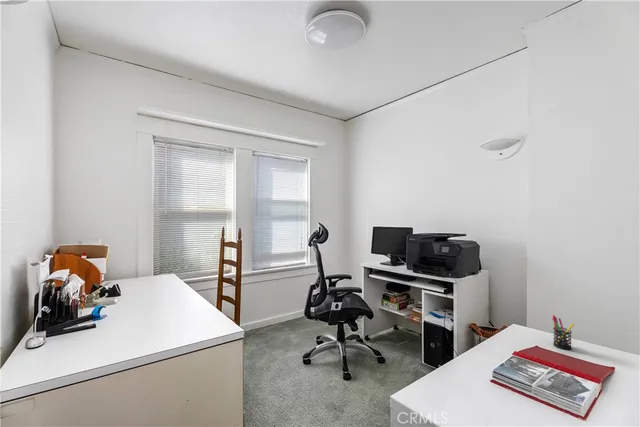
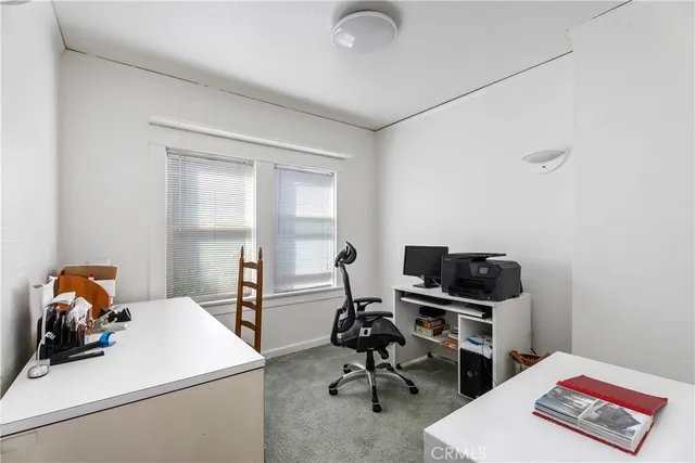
- pen holder (560, 331)
